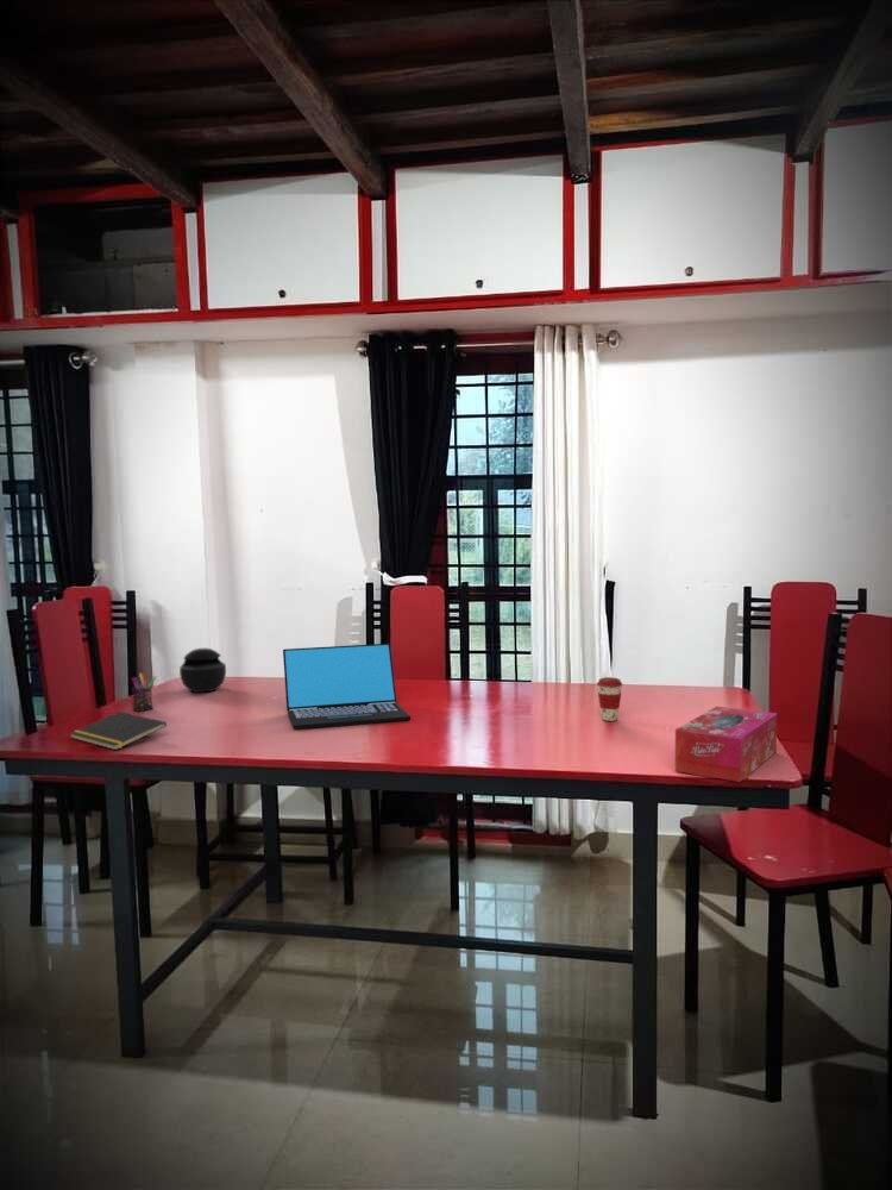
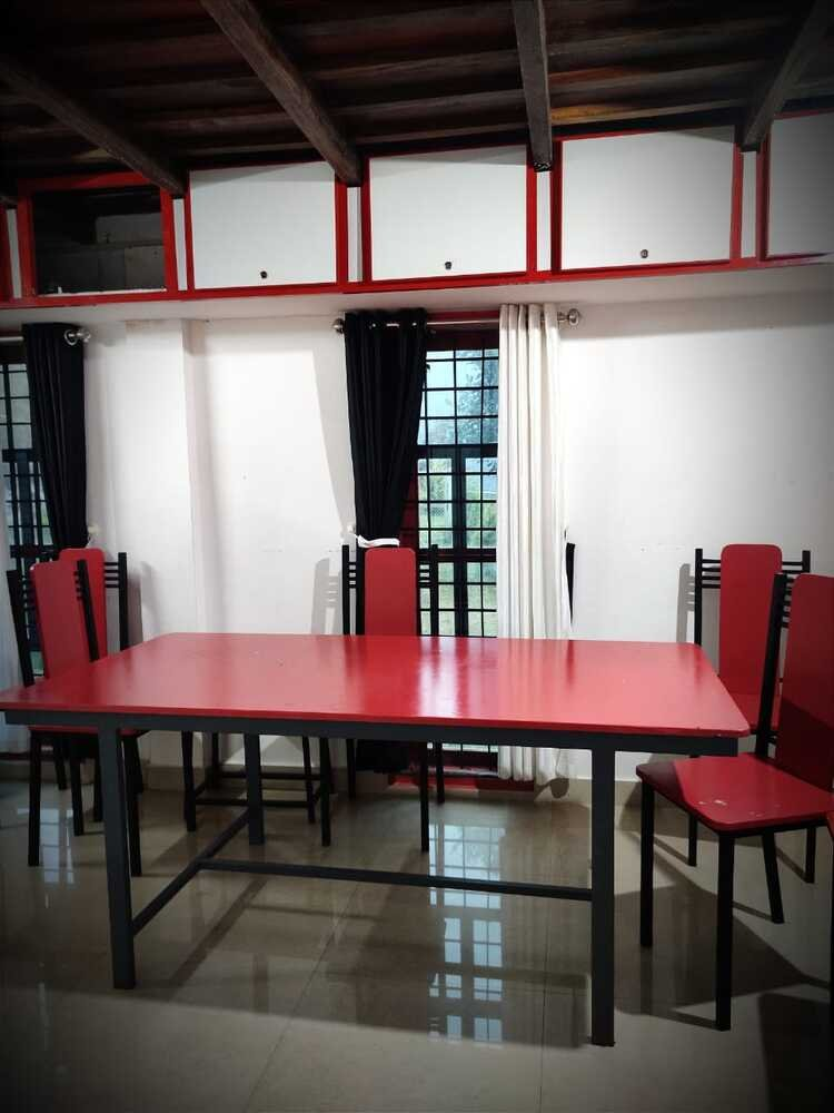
- speaker (202, 669)
- pen holder (144, 690)
- notepad (118, 729)
- tissue box (727, 740)
- laptop (344, 683)
- coffee cup (609, 699)
